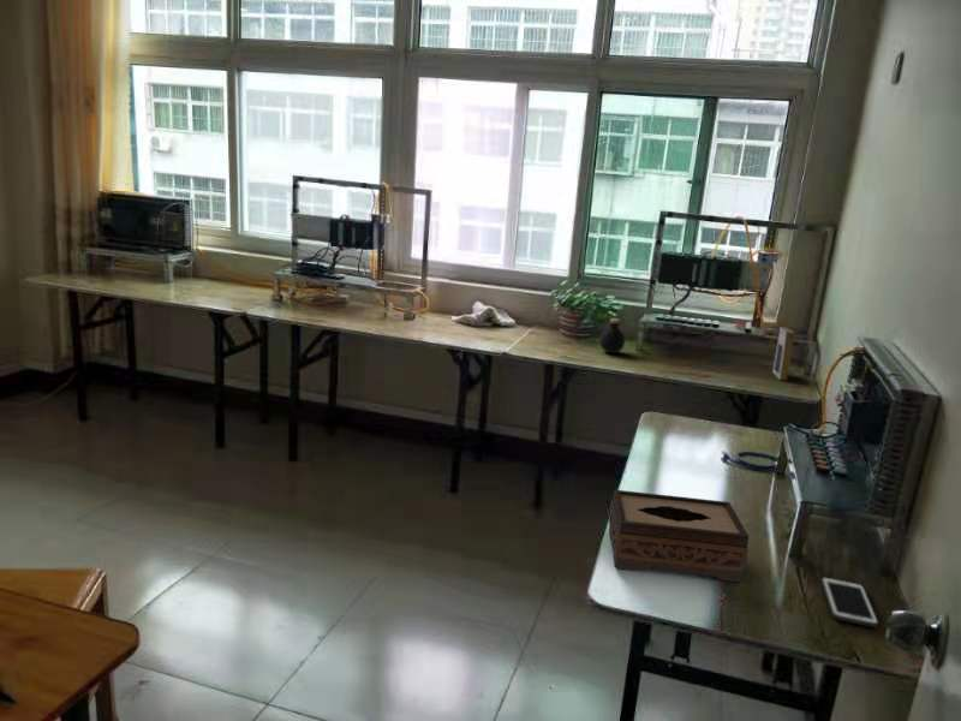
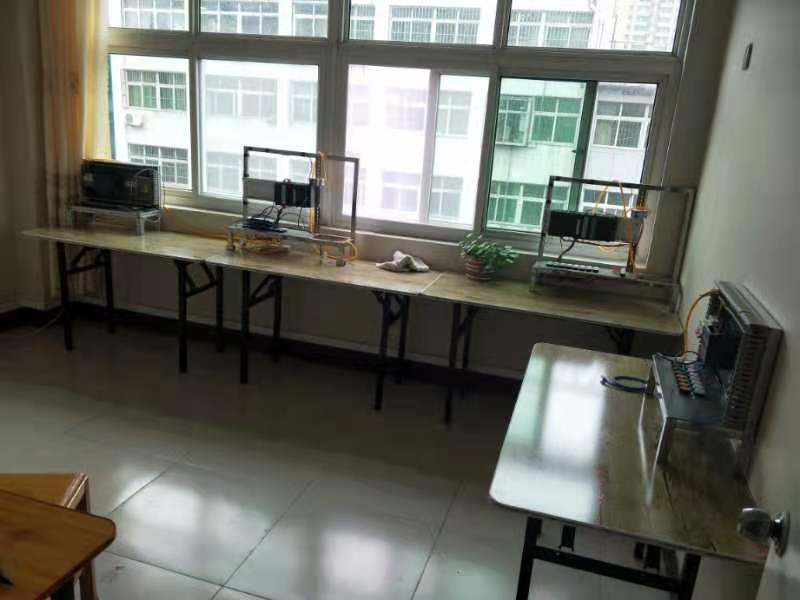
- book (783, 352)
- tissue box (674, 534)
- bottle (613, 335)
- cell phone (848, 601)
